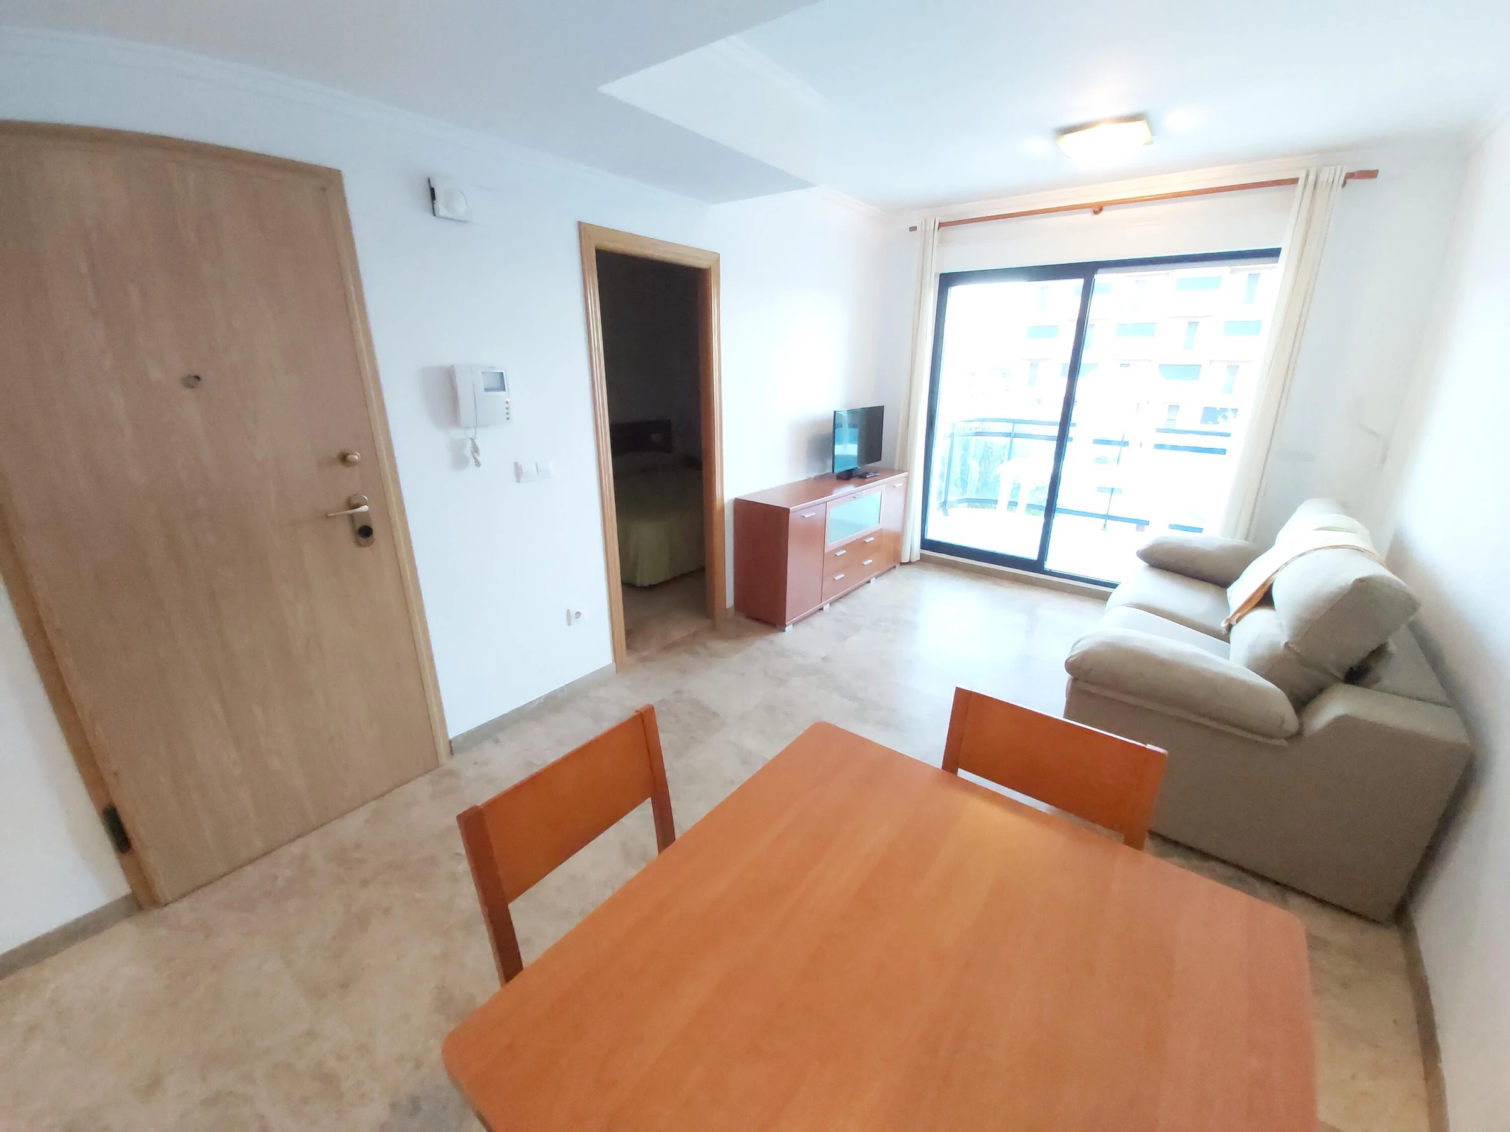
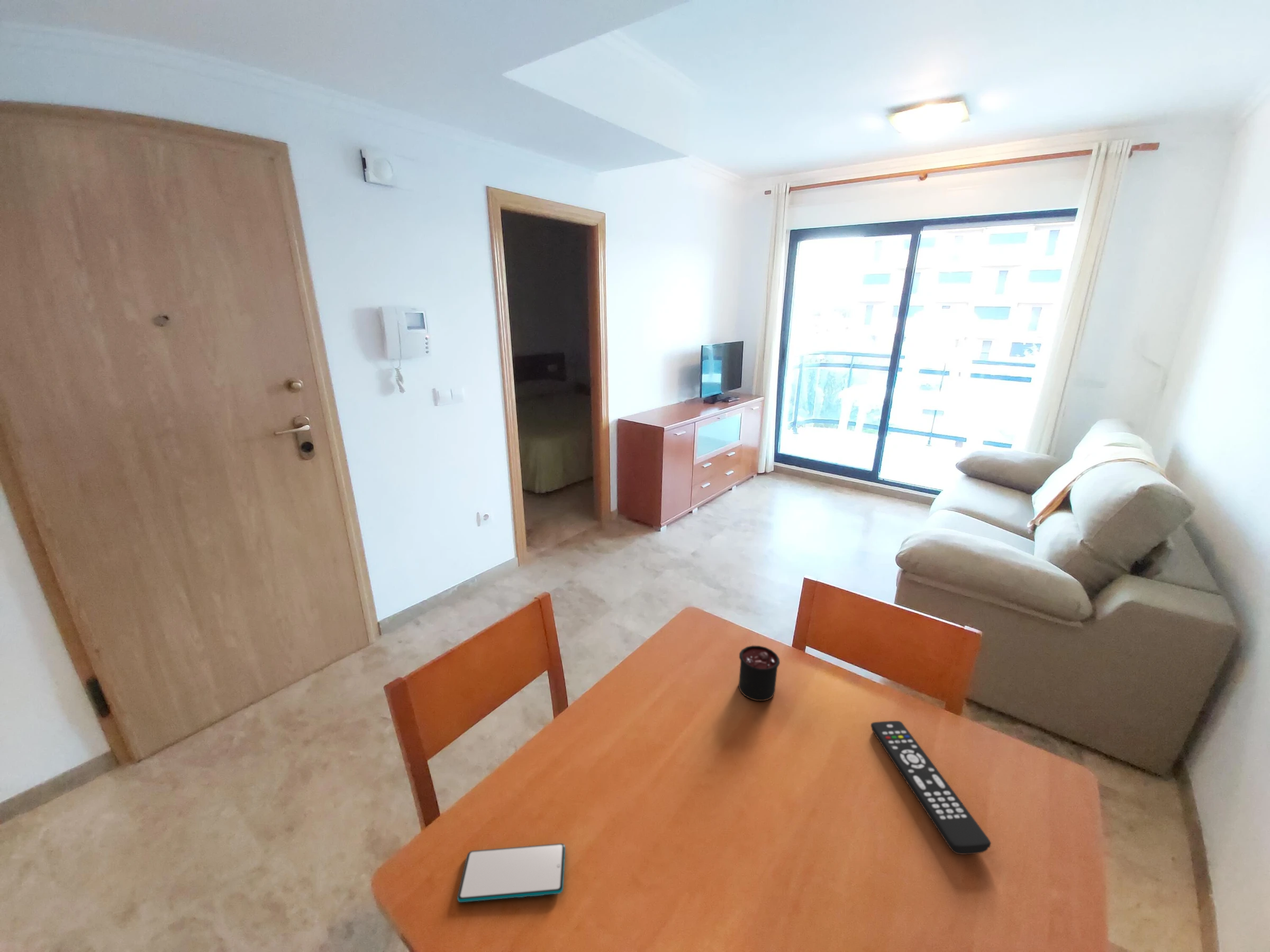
+ remote control (923, 779)
+ candle (758, 665)
+ smartphone (513, 871)
